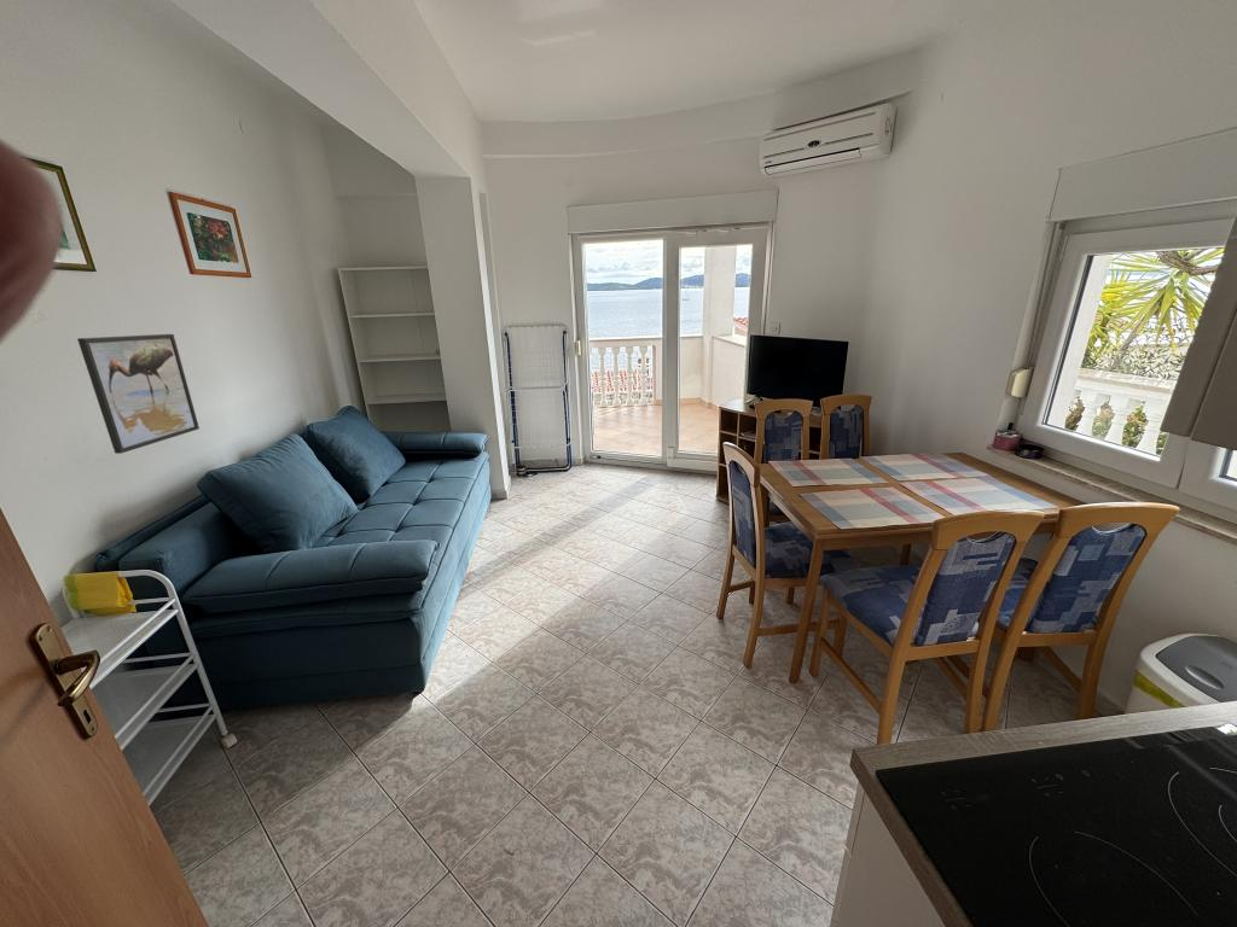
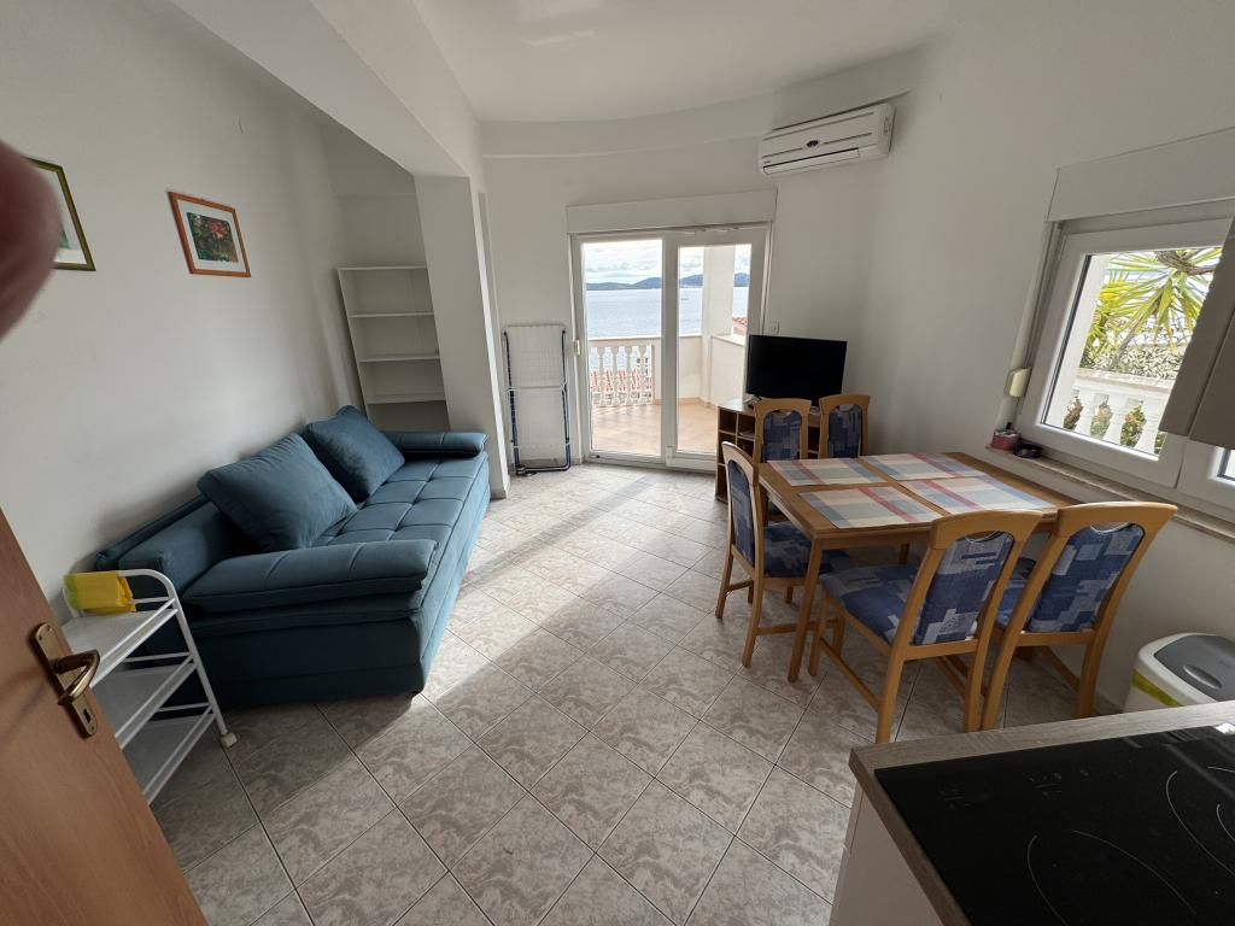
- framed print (146, 389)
